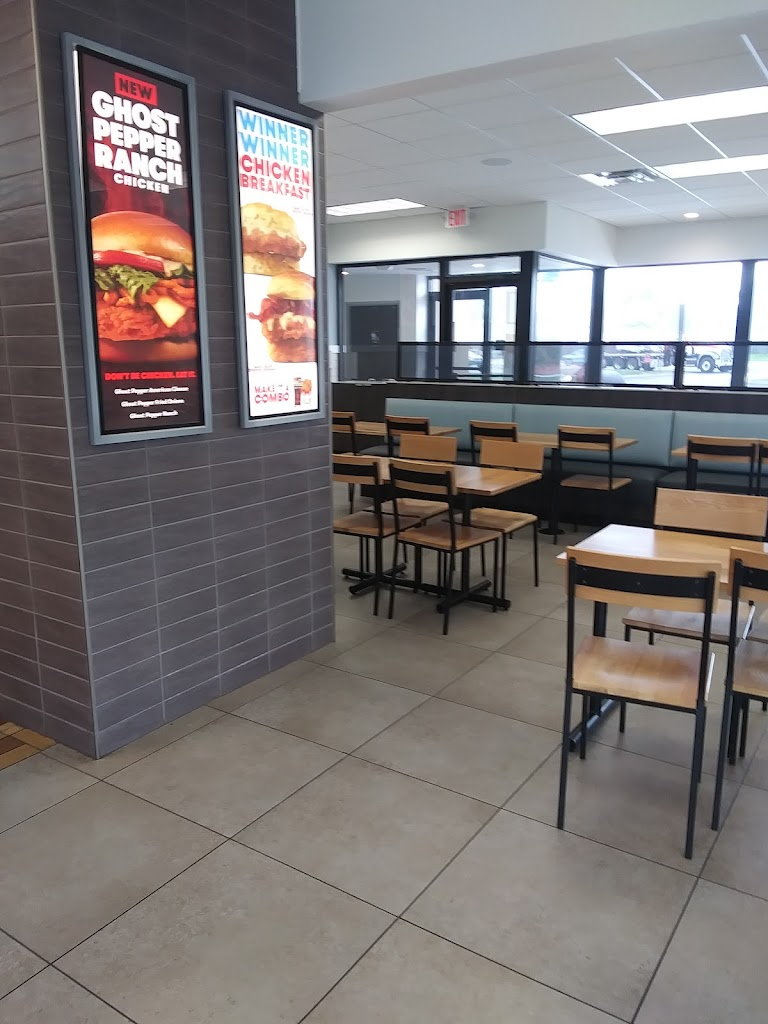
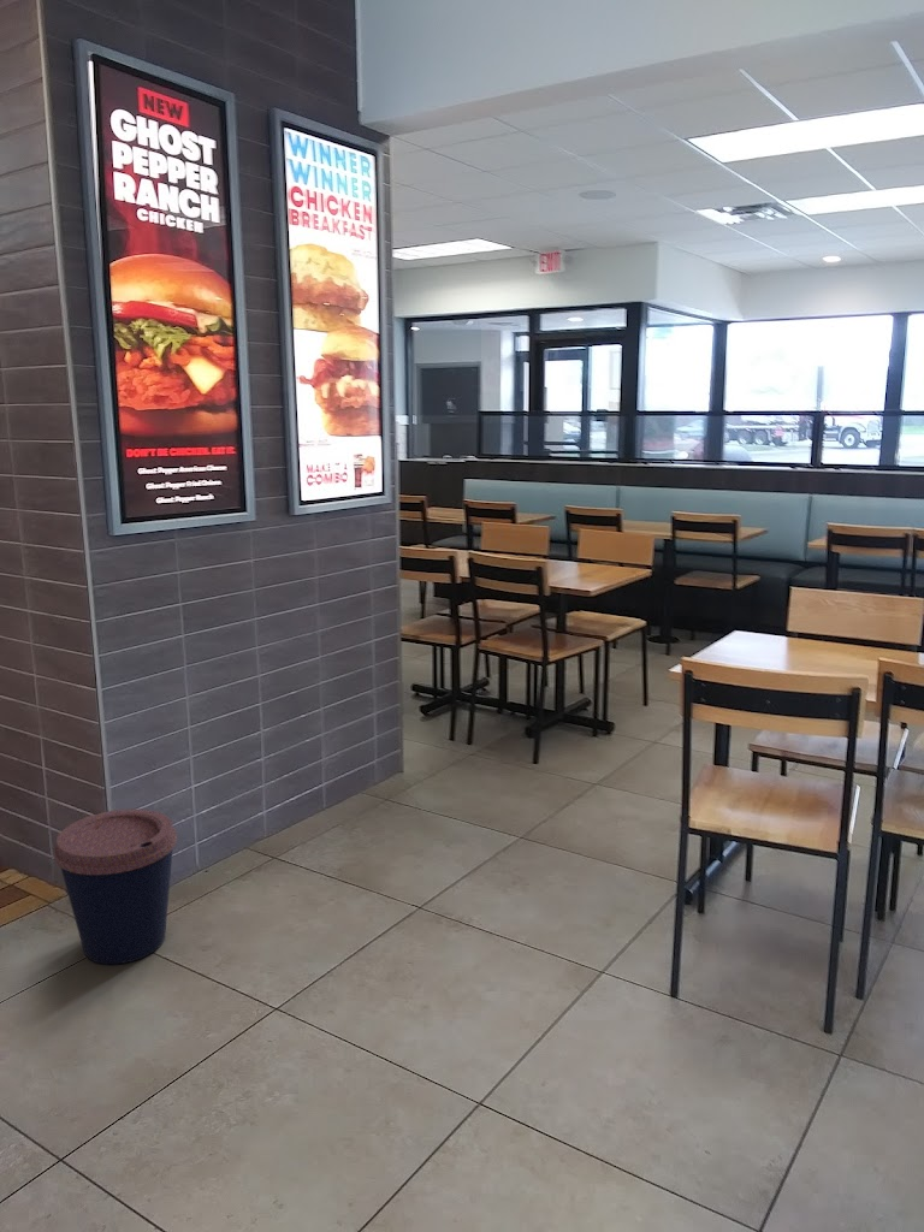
+ coffee cup (120, 887)
